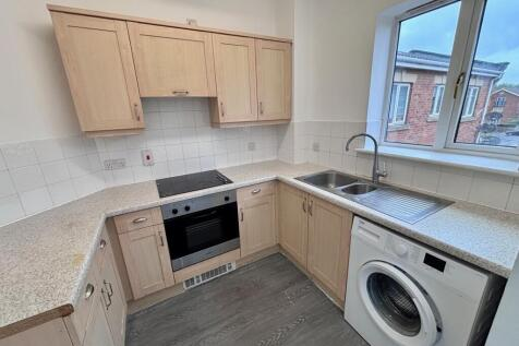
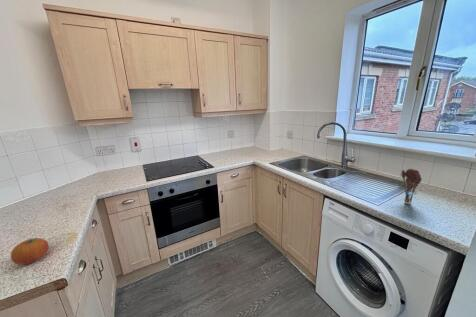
+ utensil holder (409, 185)
+ fruit (30, 250)
